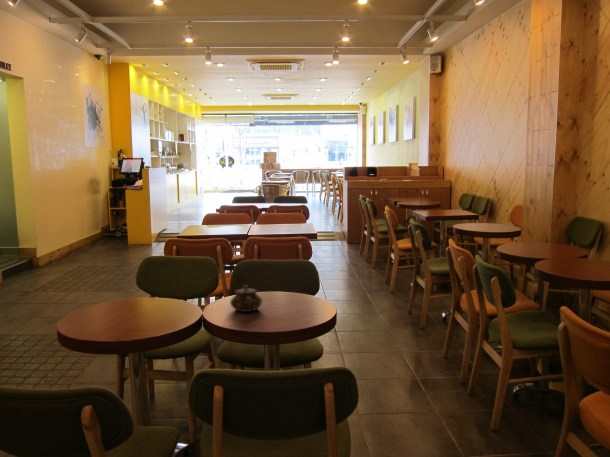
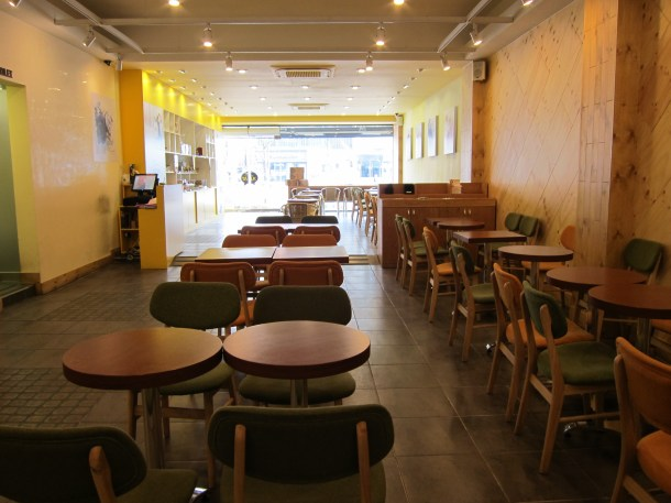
- teapot (246, 297)
